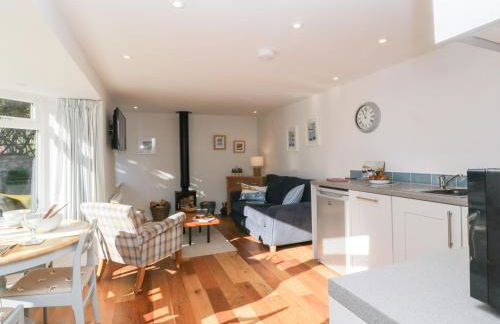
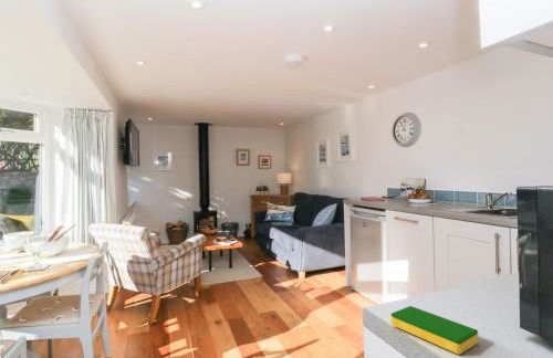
+ dish sponge (431, 327)
